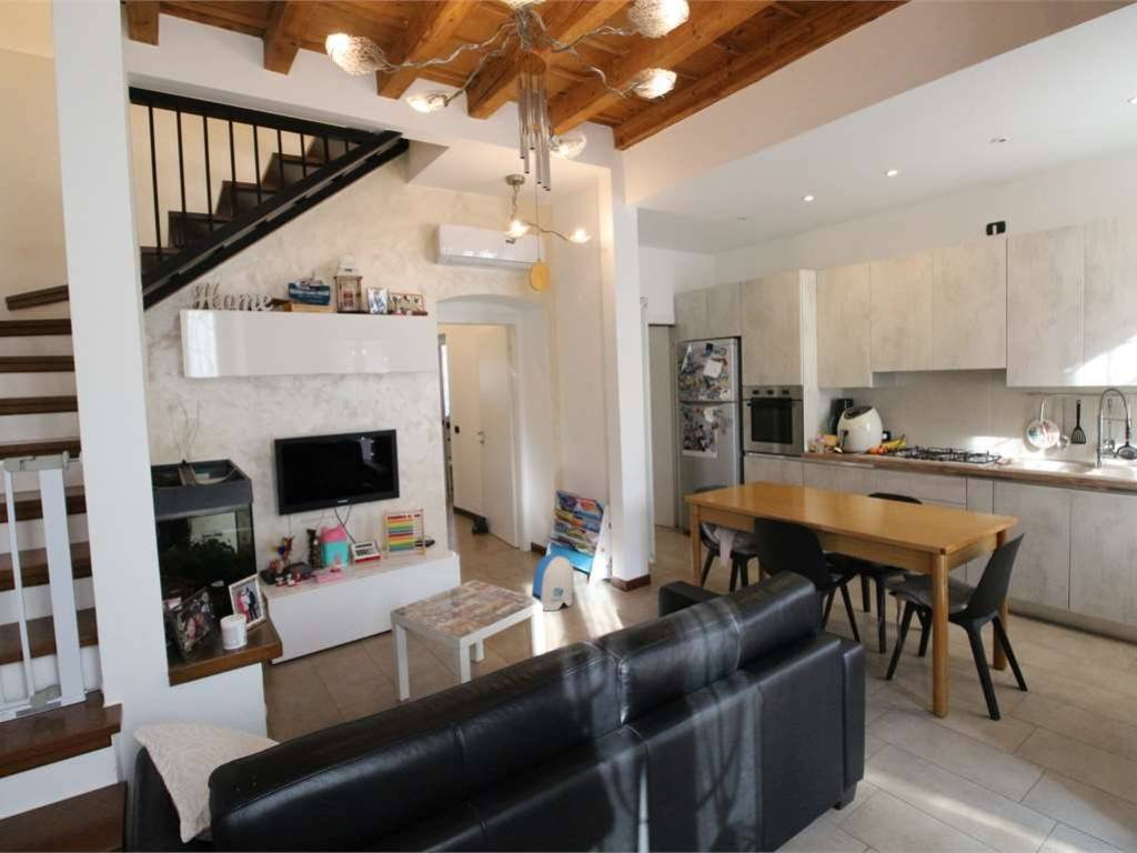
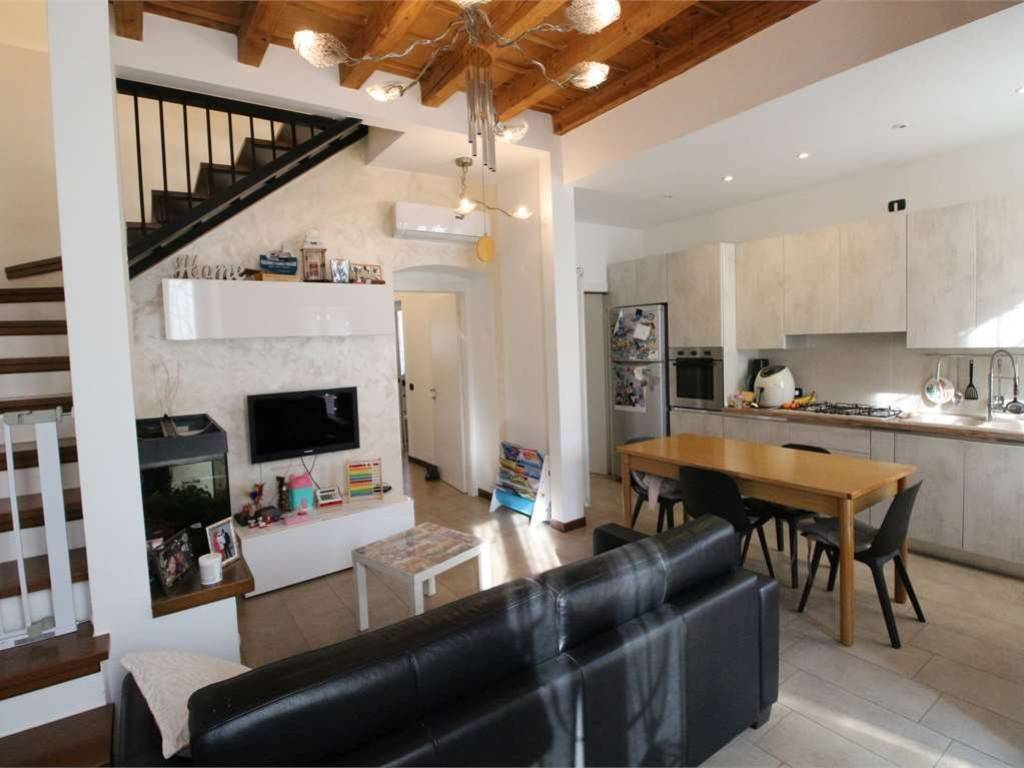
- sun visor (551, 578)
